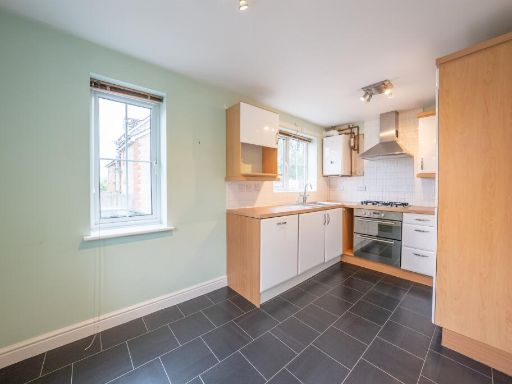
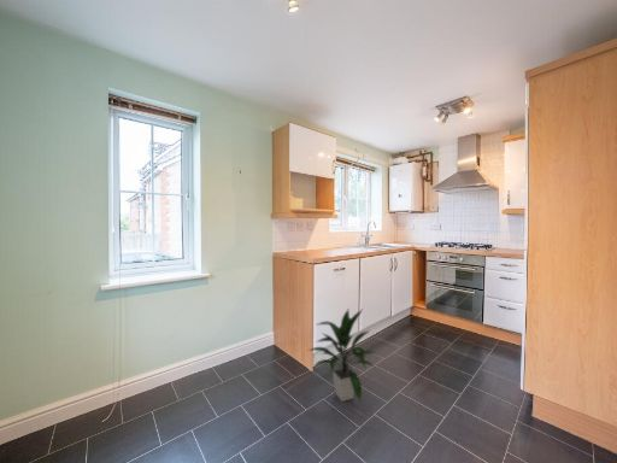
+ indoor plant (345, 354)
